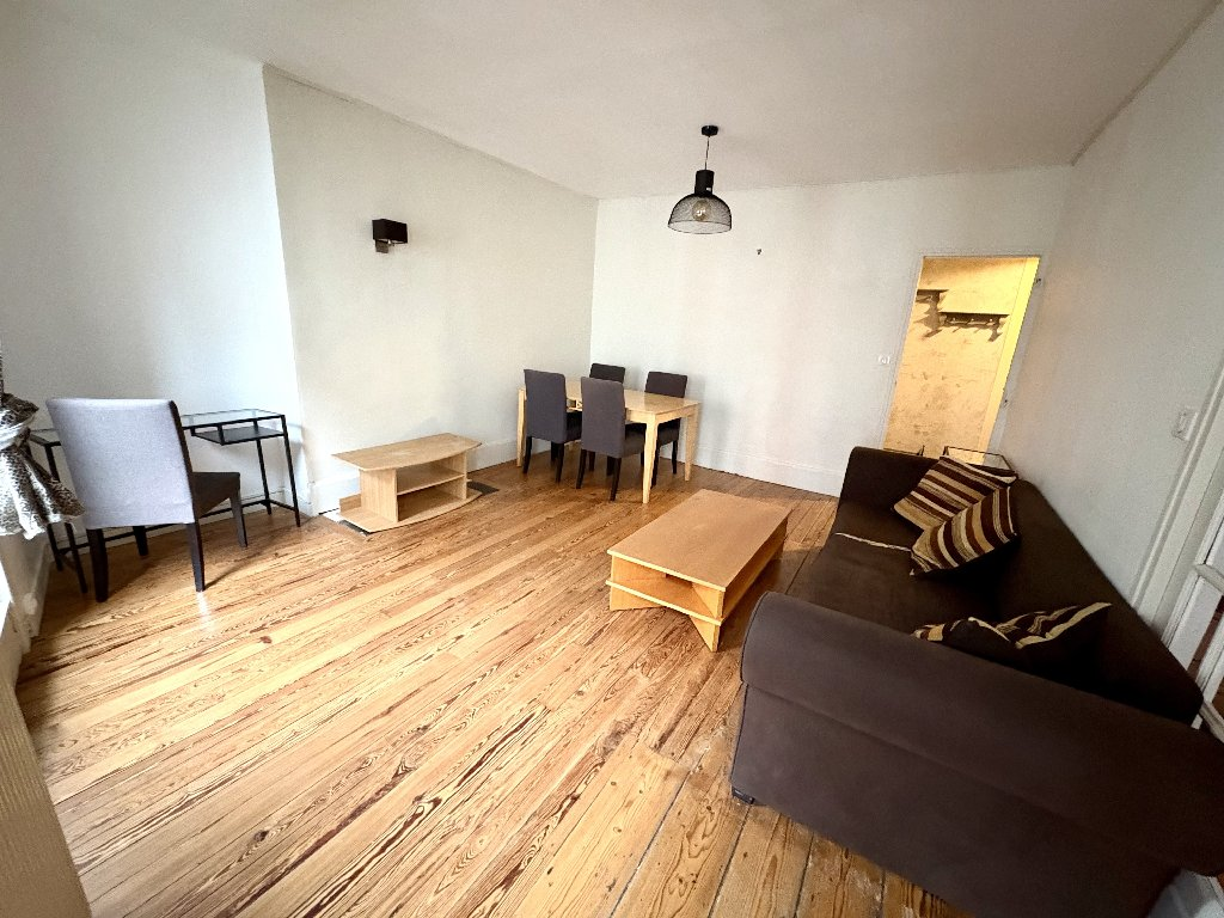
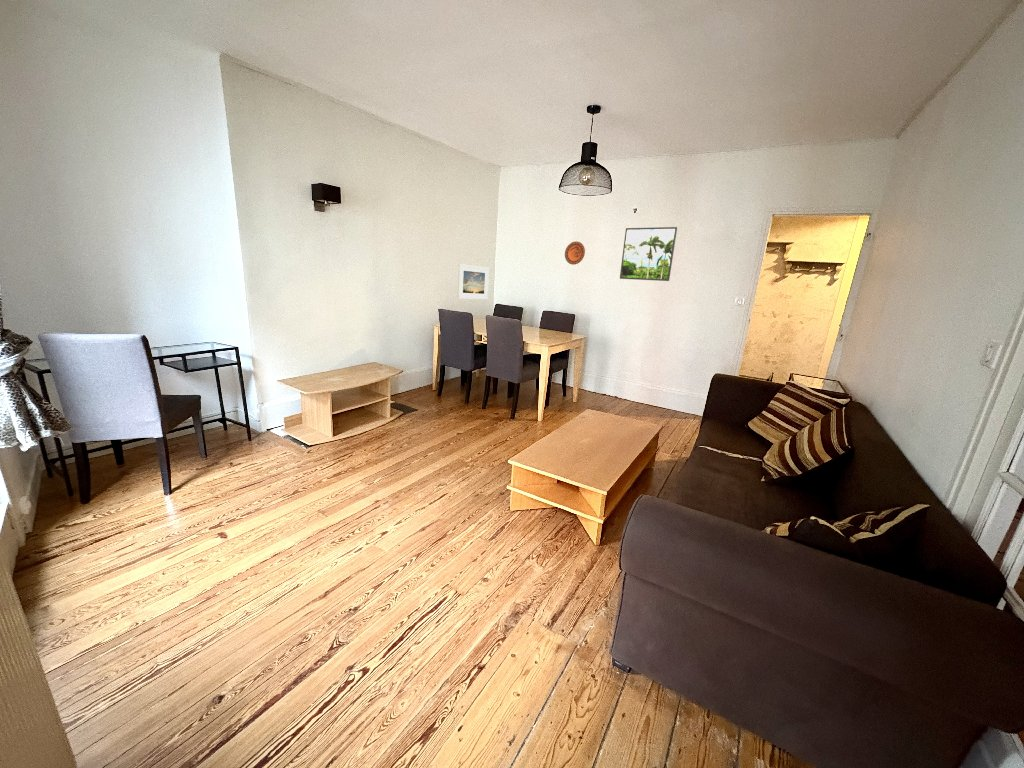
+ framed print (473, 282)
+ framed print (647, 254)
+ decorative plate (574, 253)
